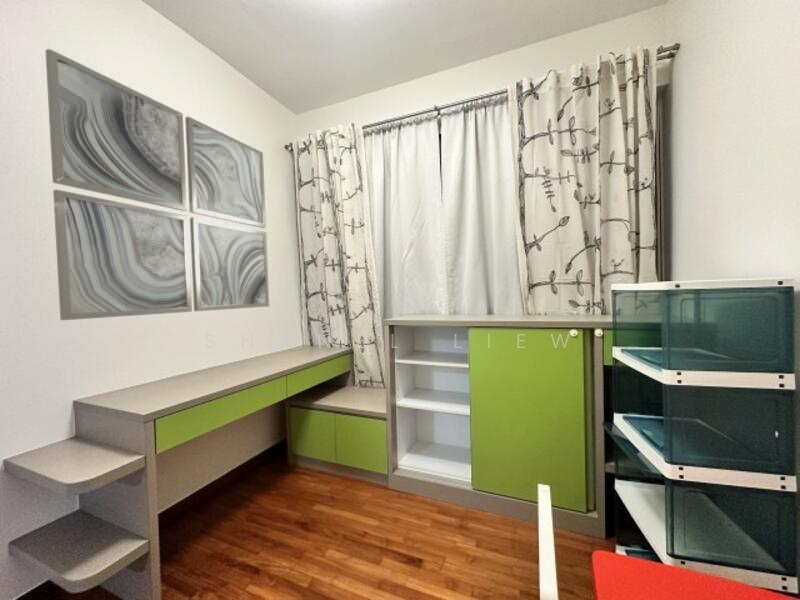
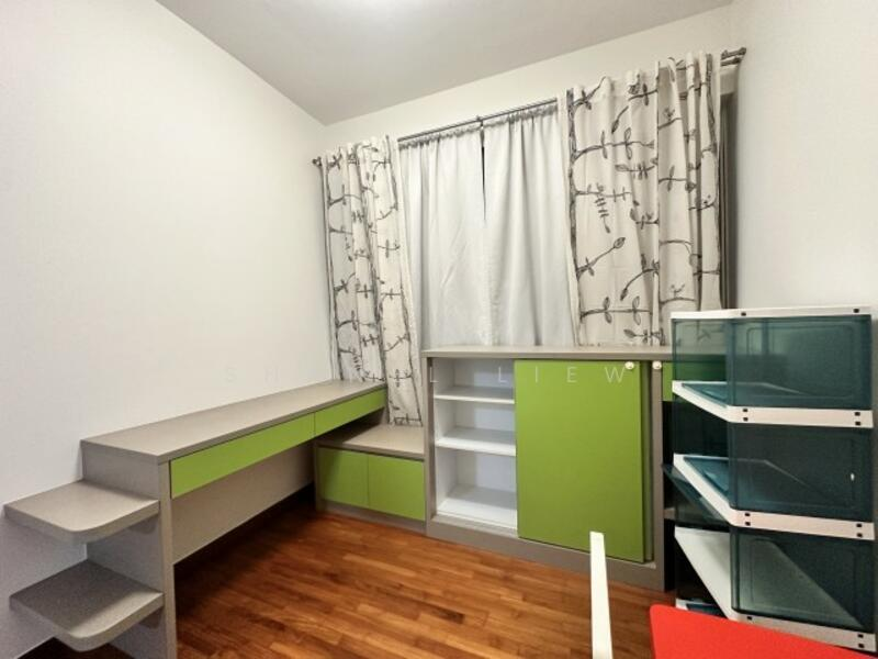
- wall art (186, 216)
